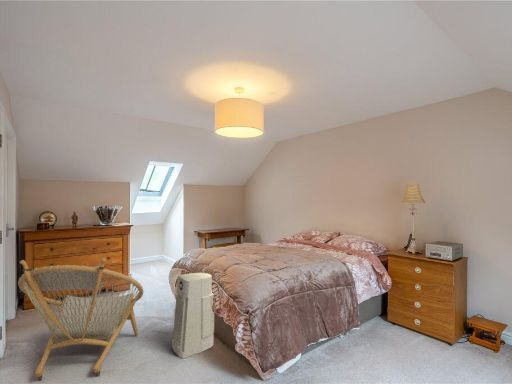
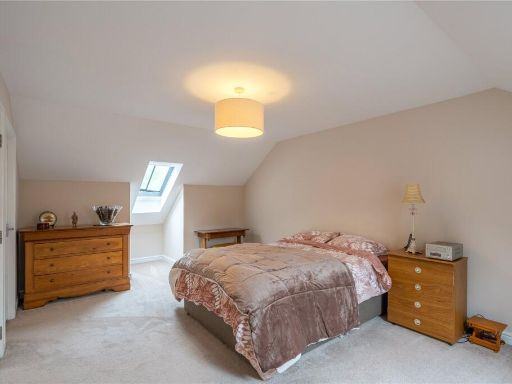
- armchair (85, 303)
- air purifier (194, 311)
